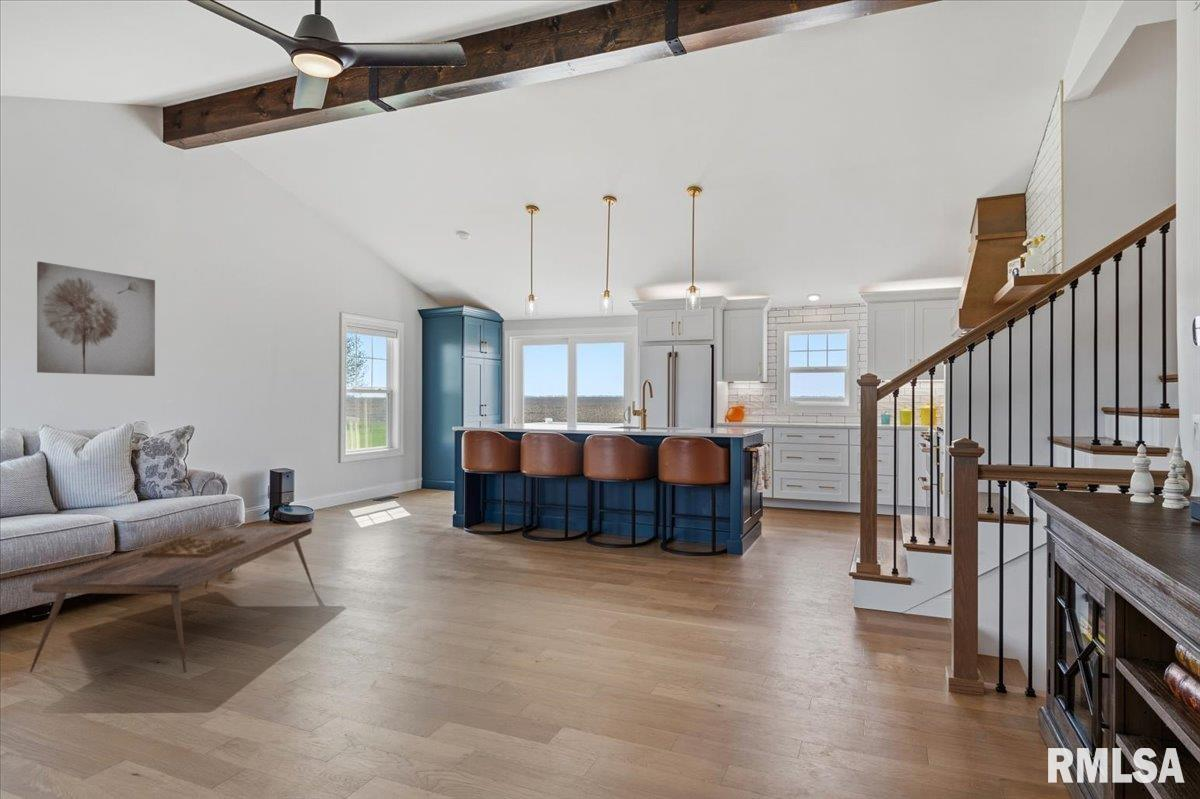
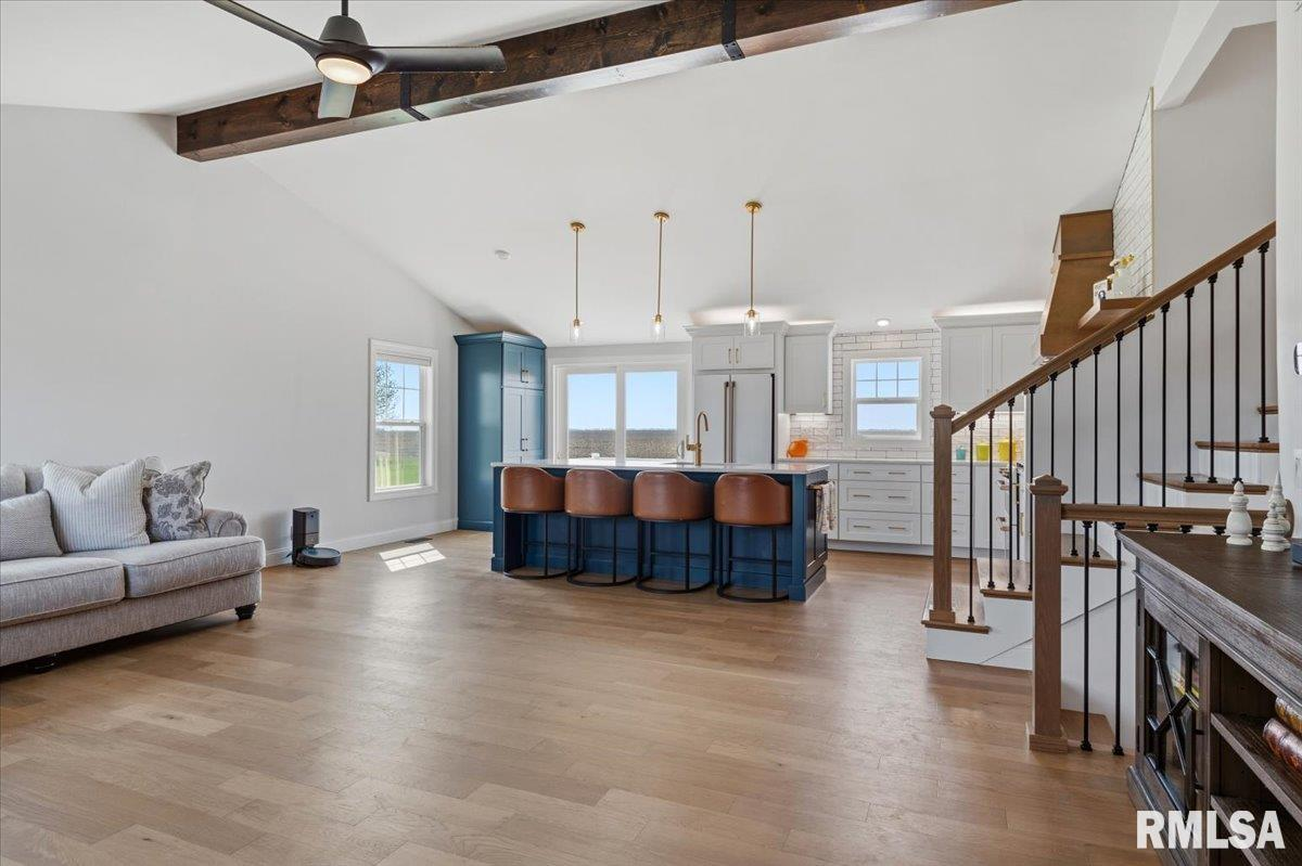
- coffee table (197, 582)
- wall art (100, 323)
